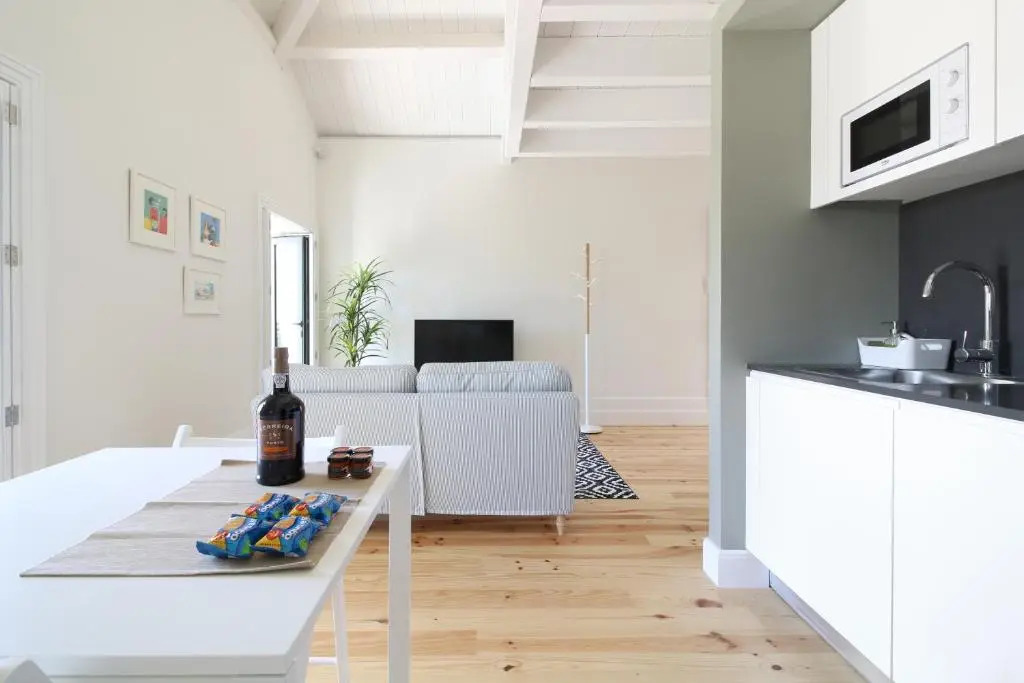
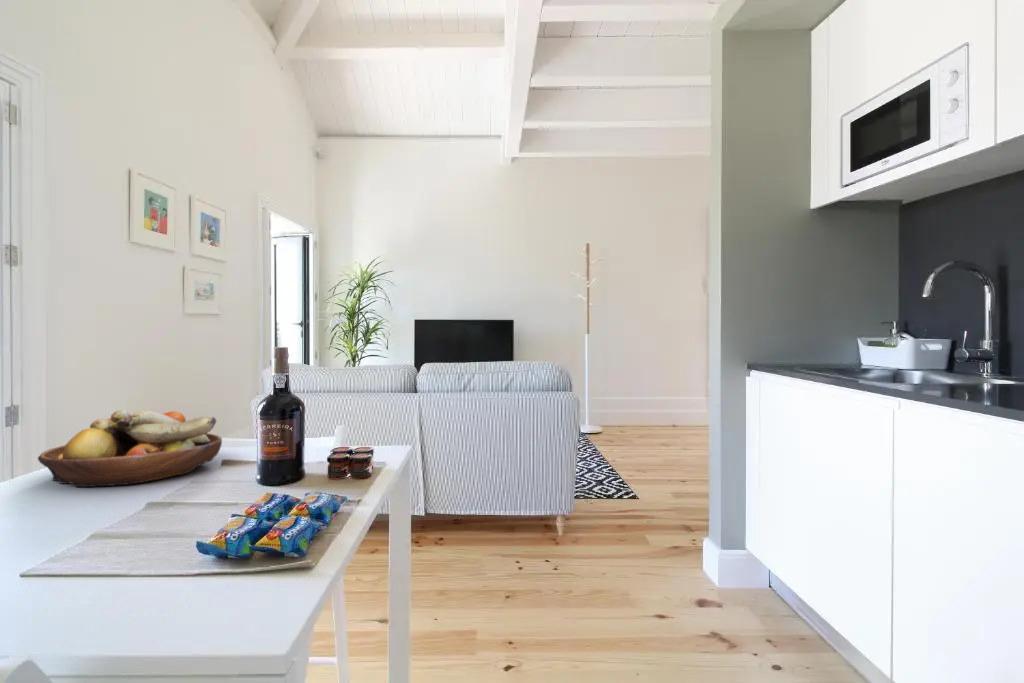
+ fruit bowl (139, 438)
